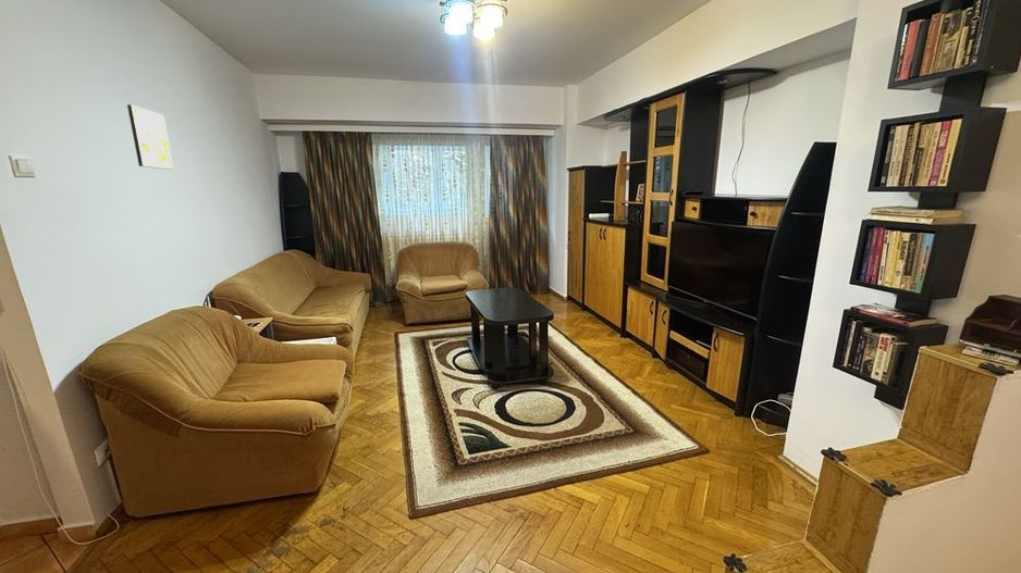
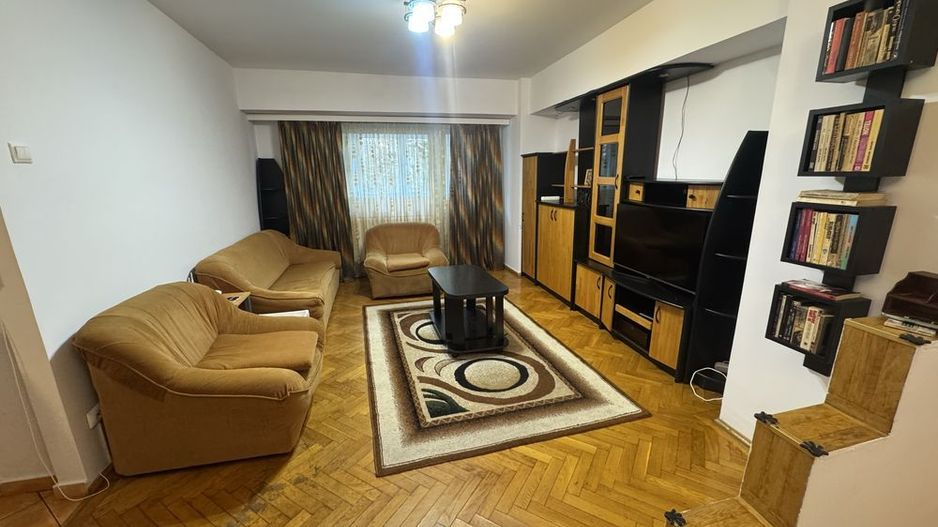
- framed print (151, 139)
